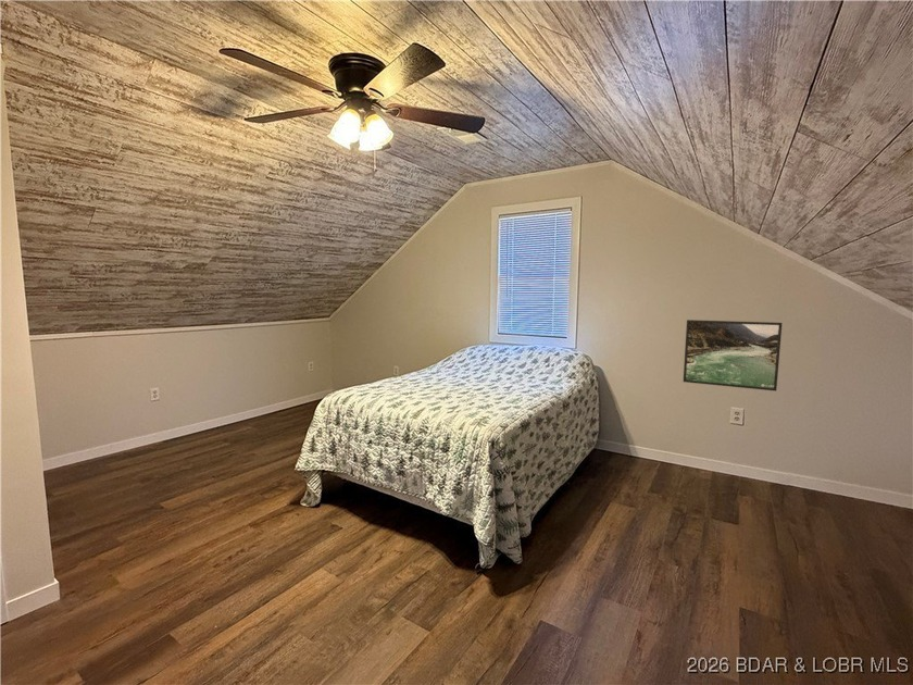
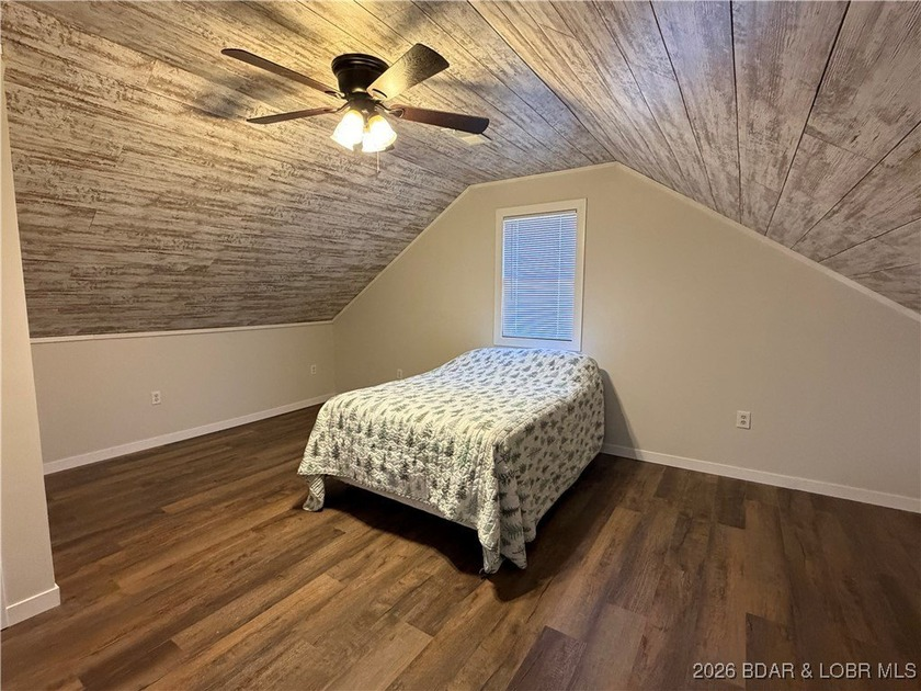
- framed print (729, 353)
